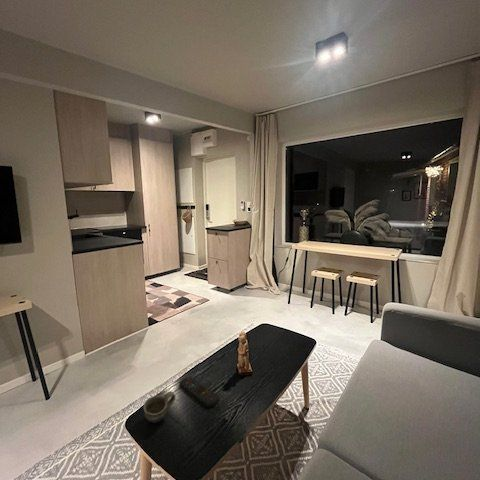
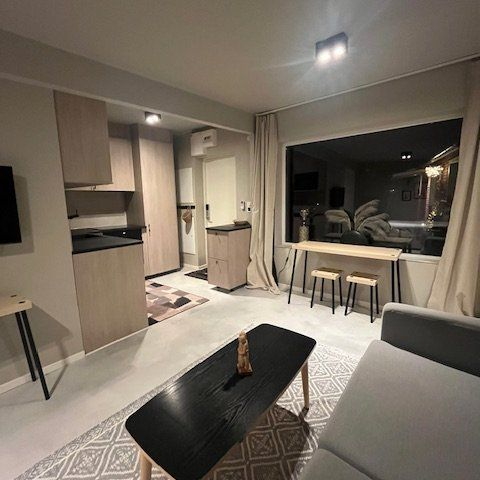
- remote control (198, 390)
- cup (158, 408)
